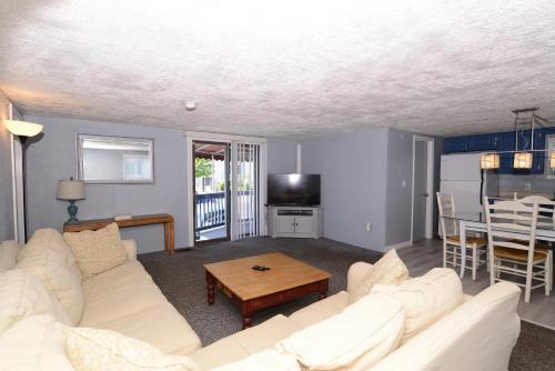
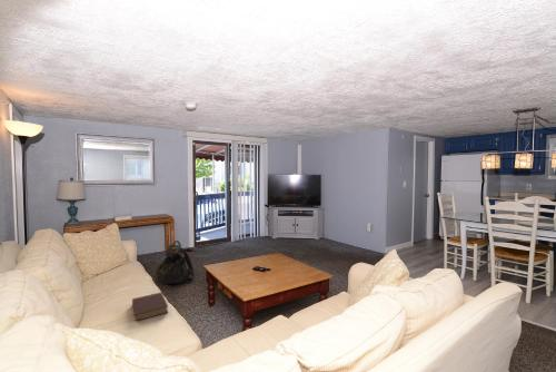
+ book (149, 305)
+ backpack (177, 258)
